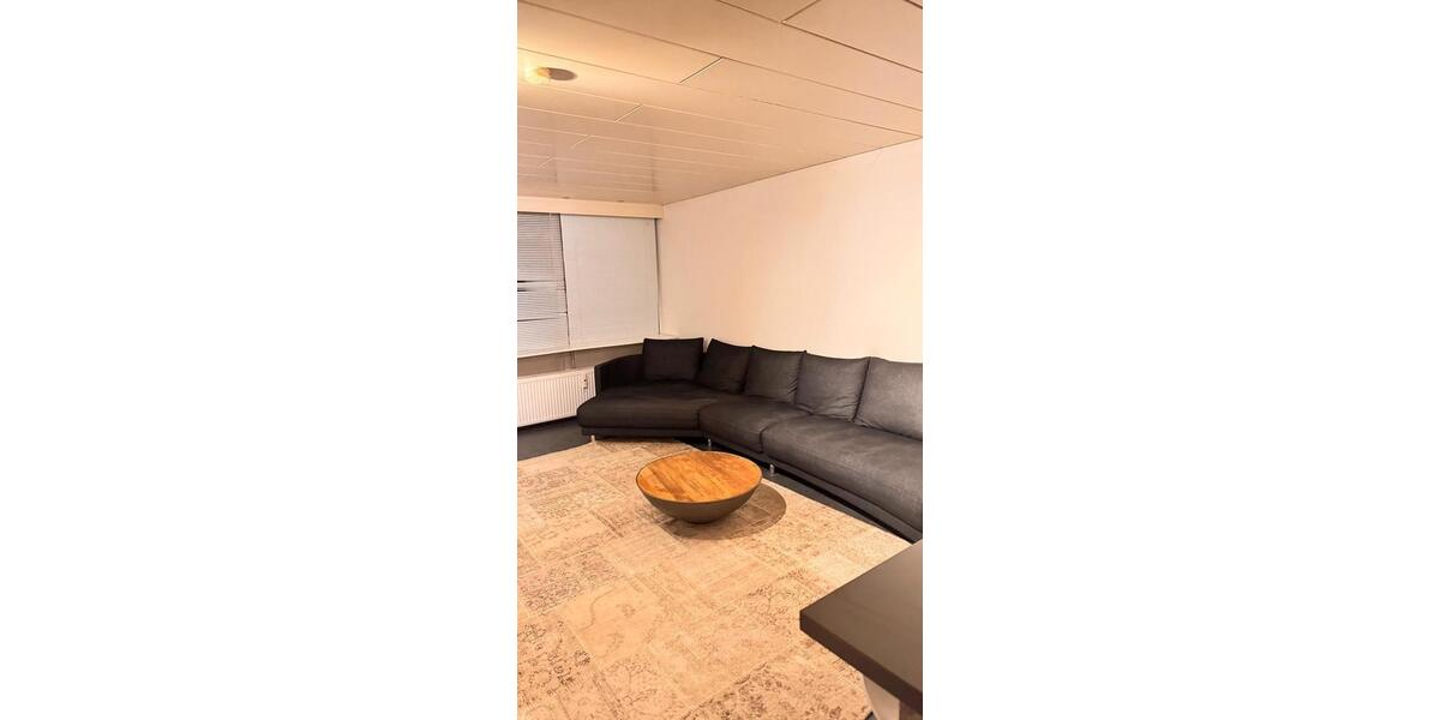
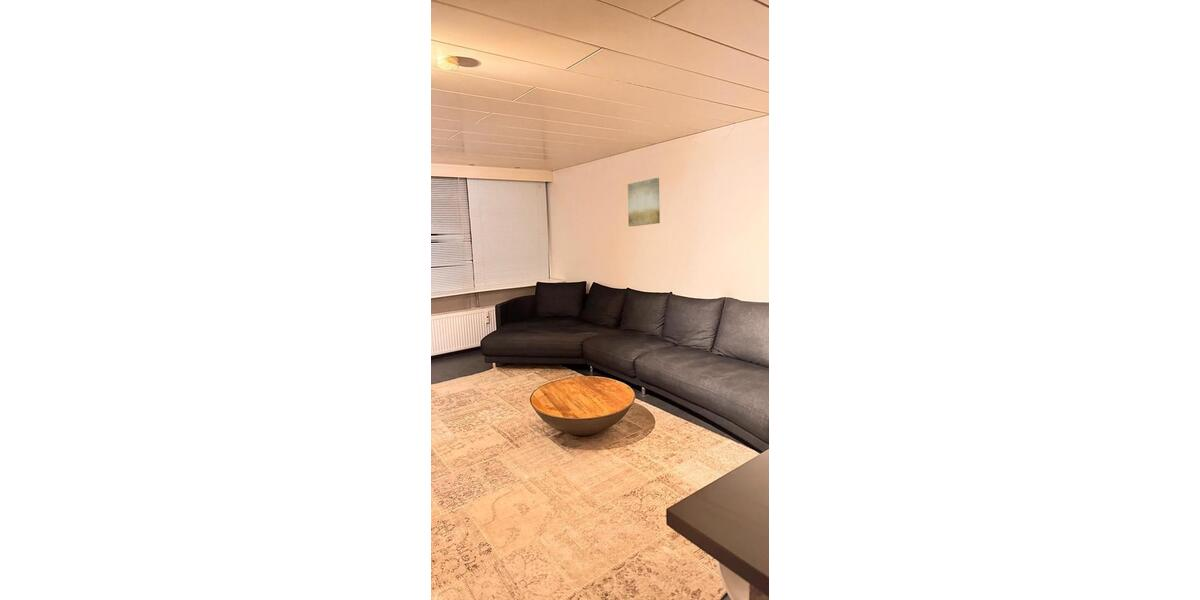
+ wall art (643, 203)
